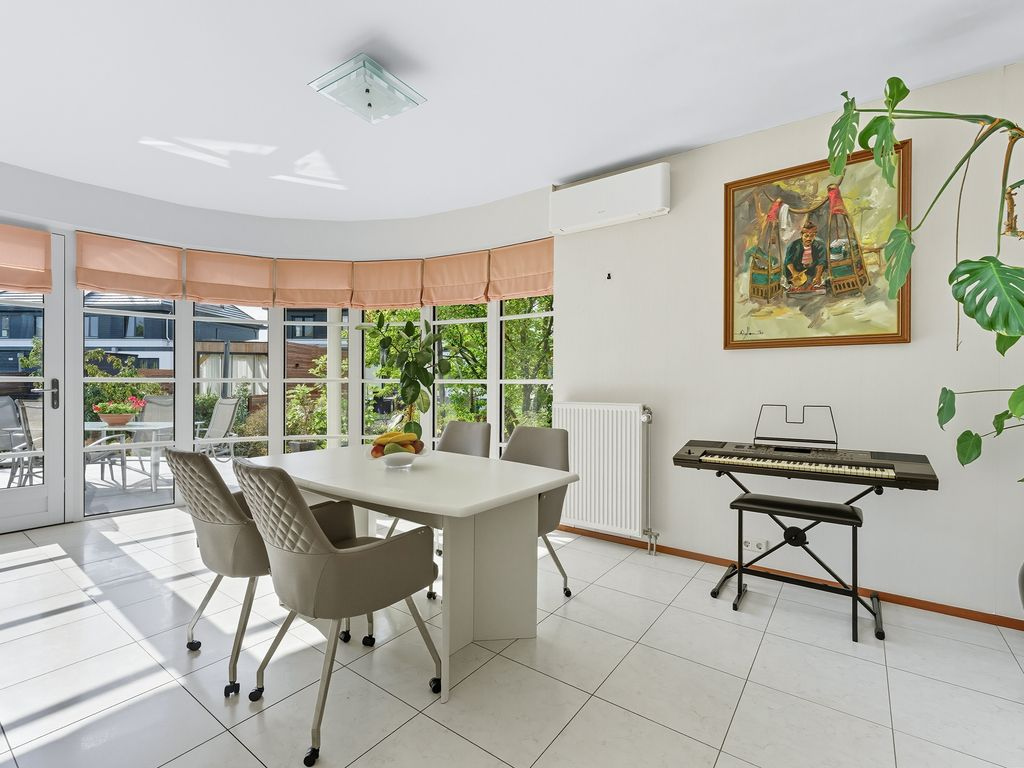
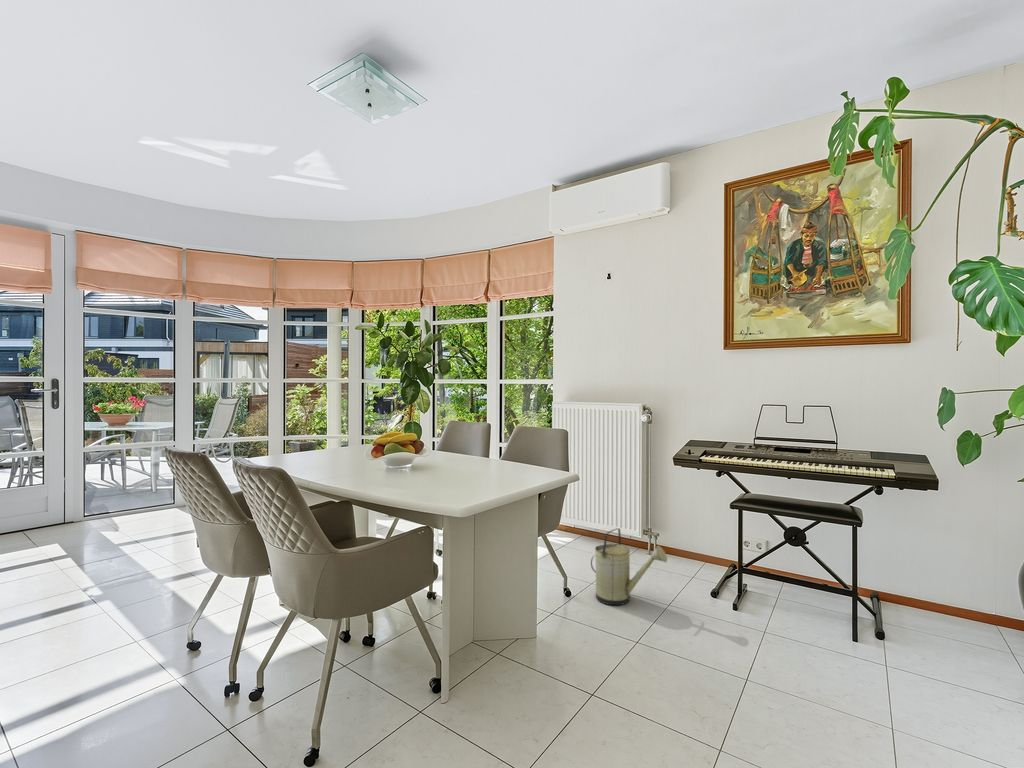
+ watering can (626, 567)
